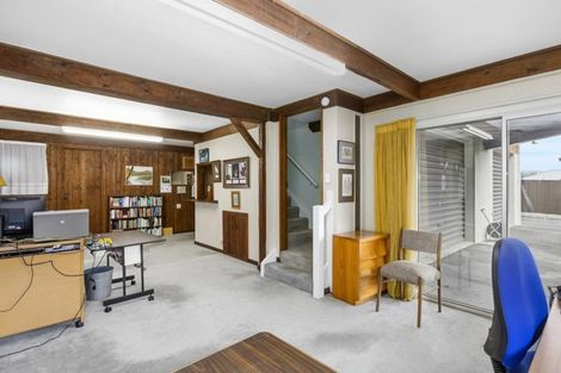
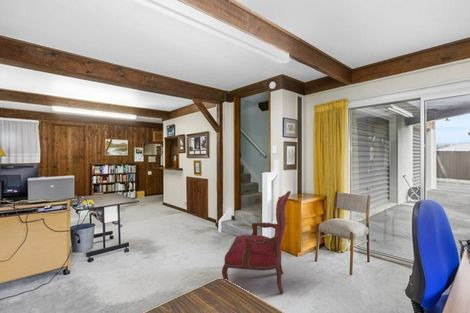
+ armchair (258, 235)
